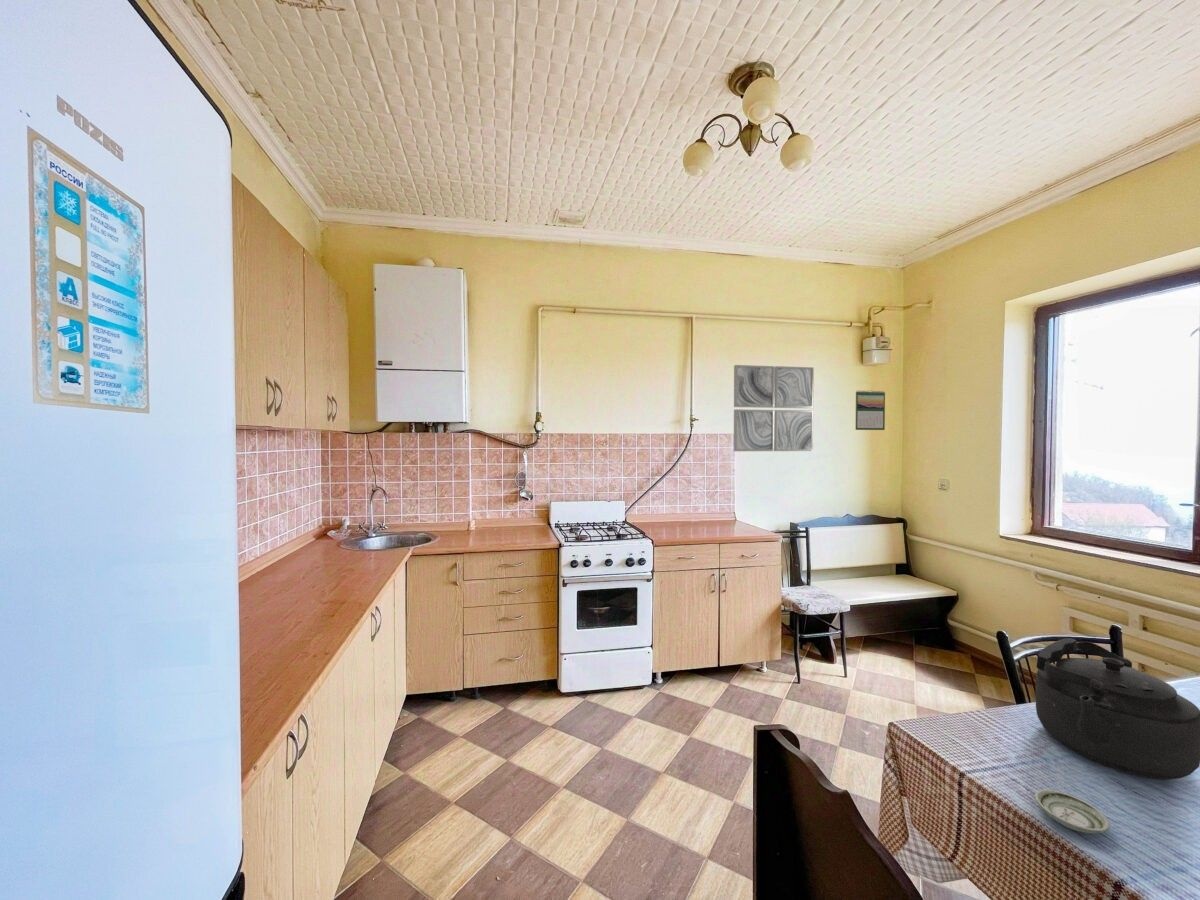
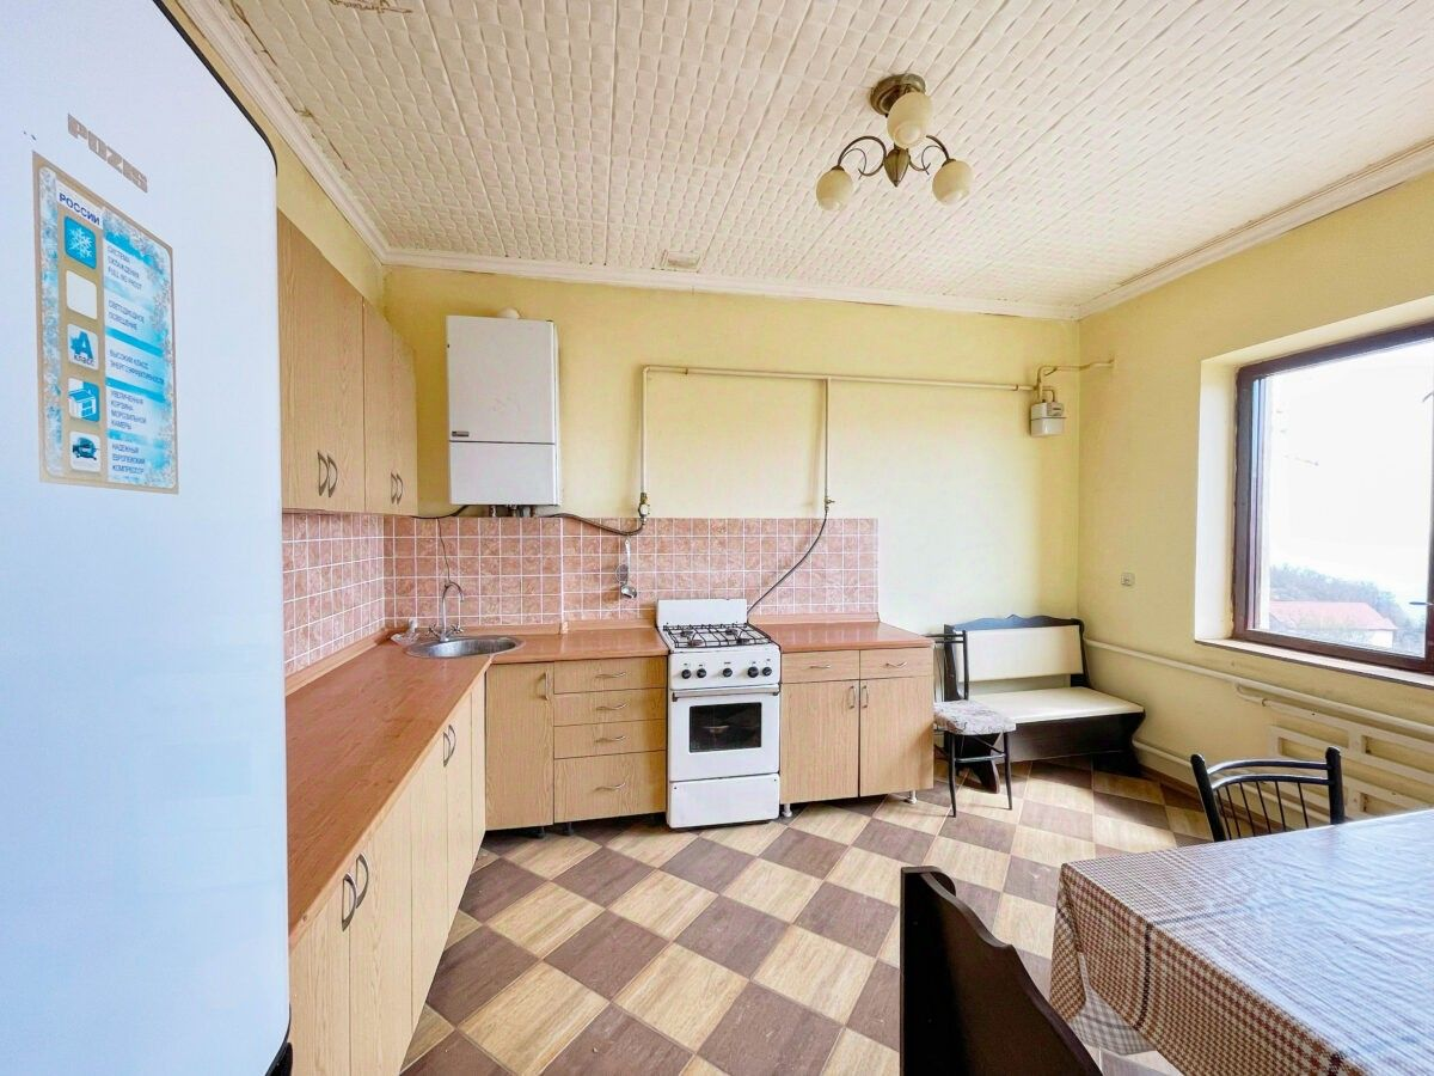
- wall art (774, 407)
- saucer (1070, 814)
- calendar (870, 410)
- kettle (1108, 703)
